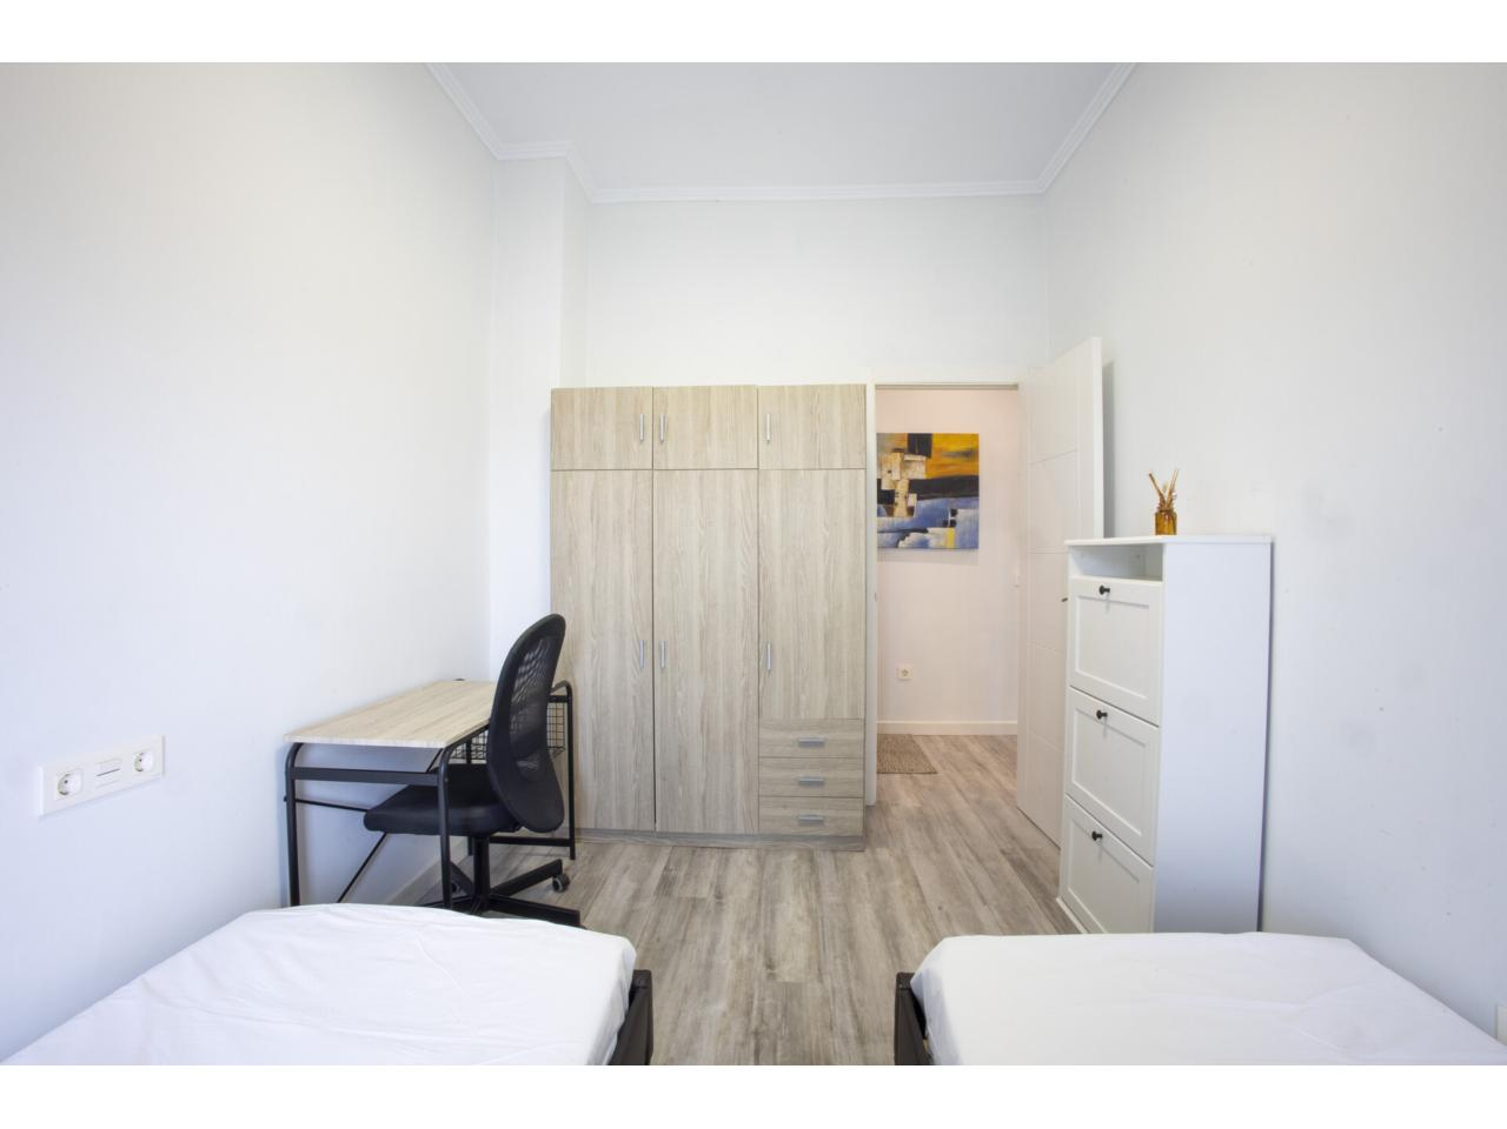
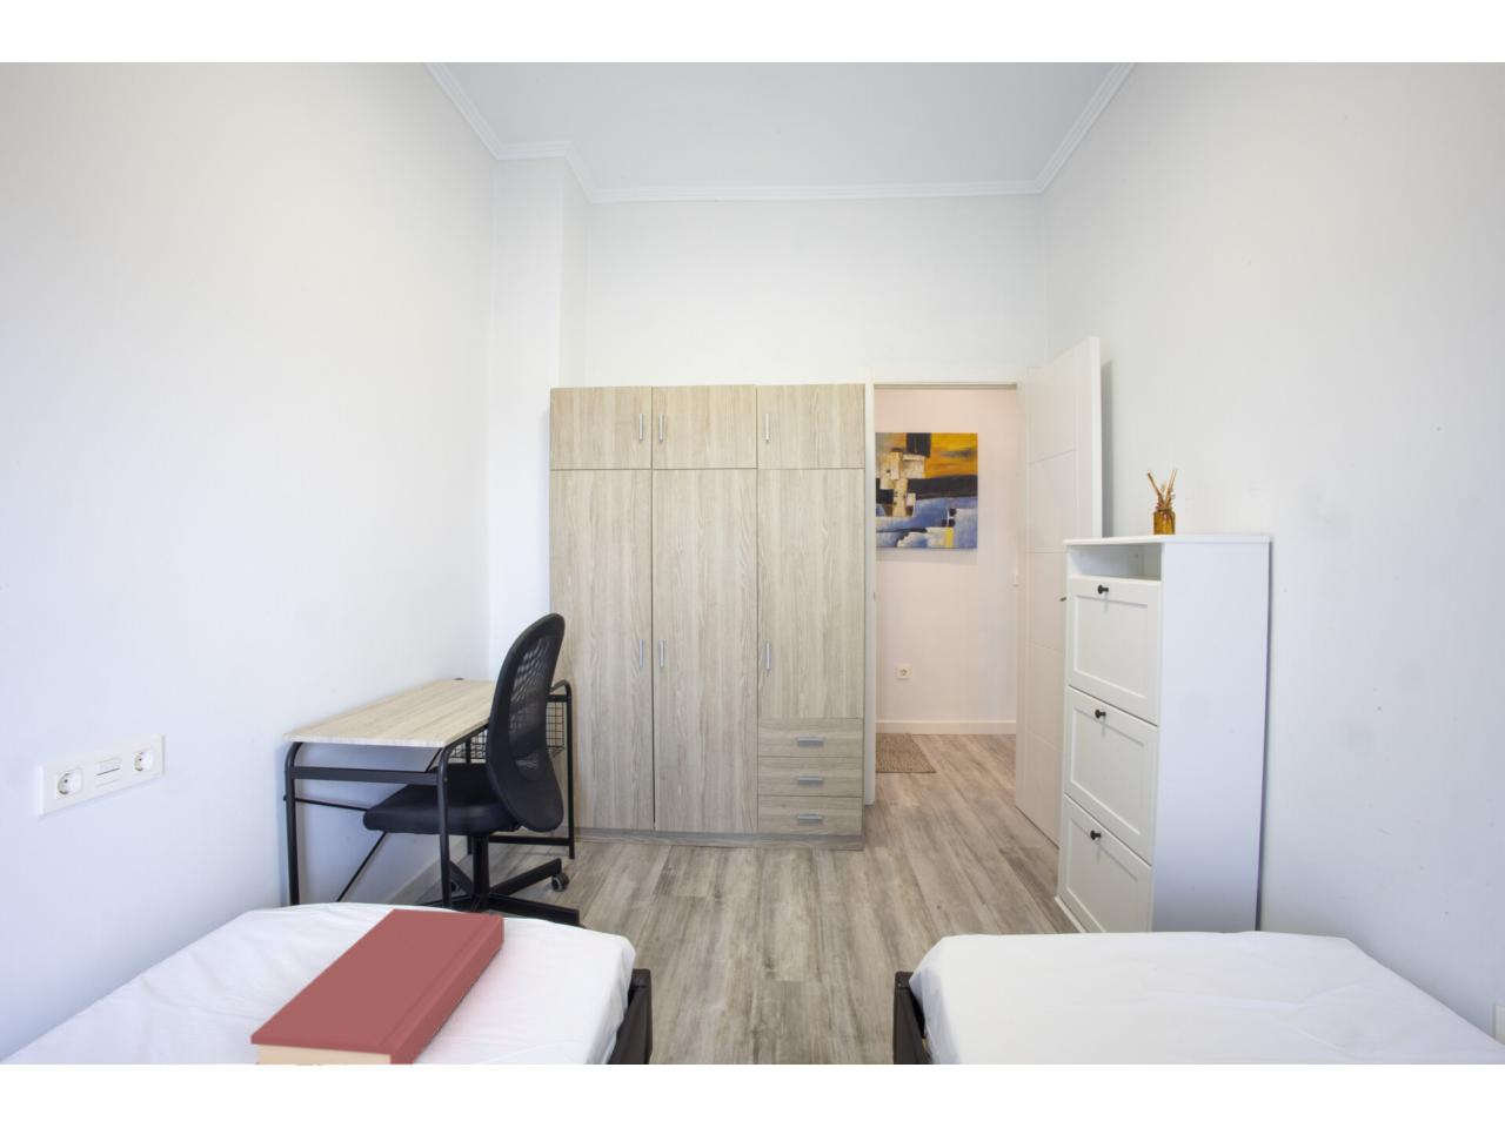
+ hardback book (395, 983)
